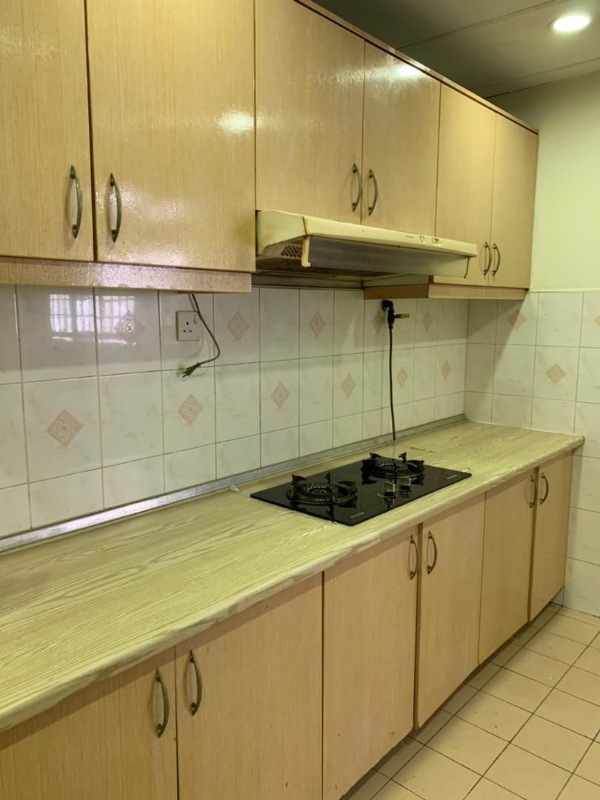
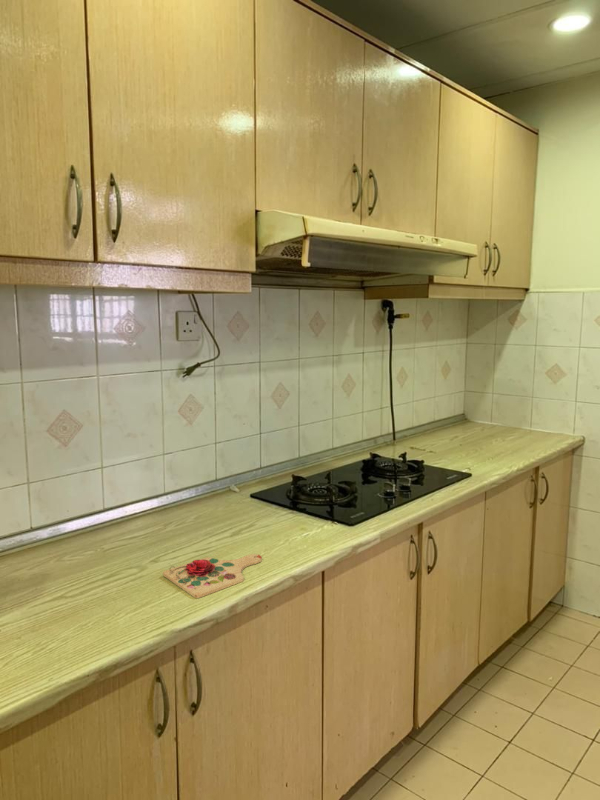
+ cutting board (221, 566)
